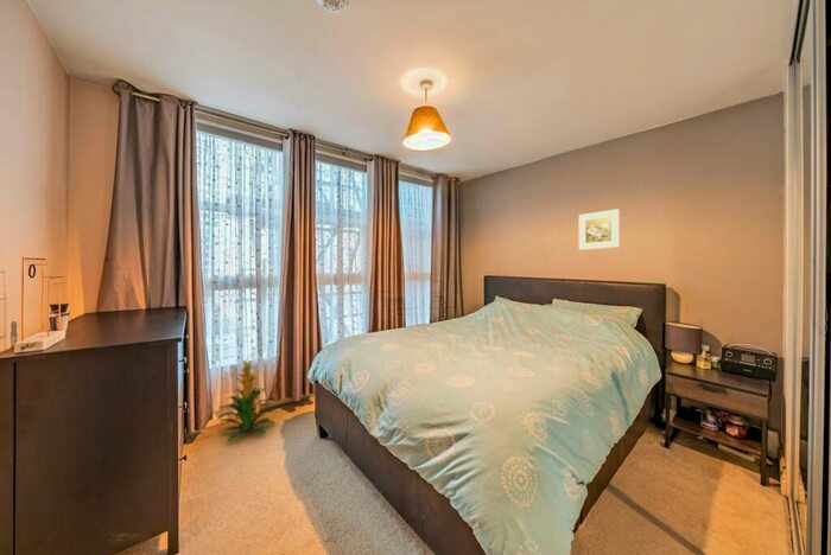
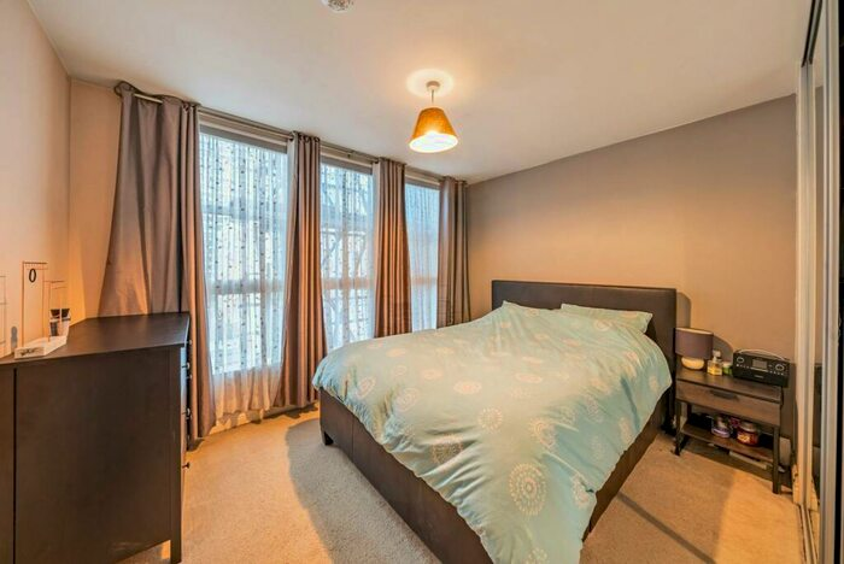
- indoor plant (247, 393)
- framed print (597, 230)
